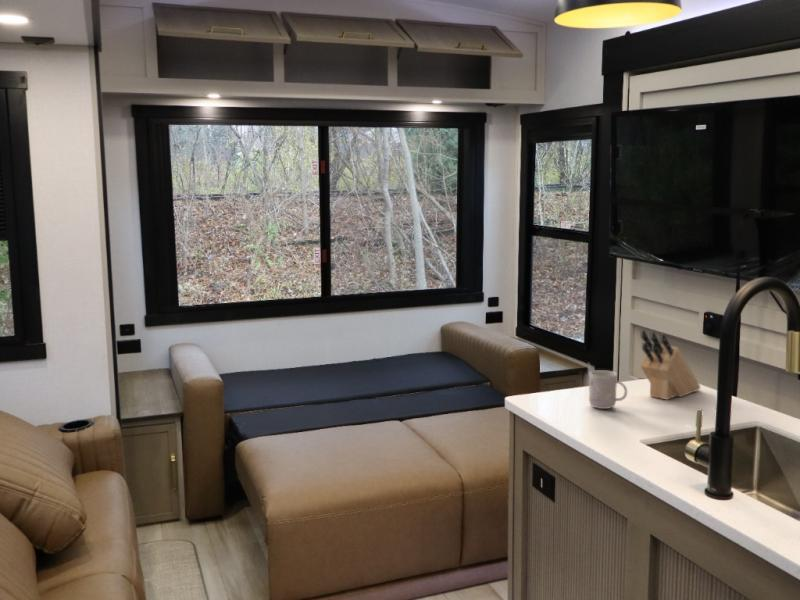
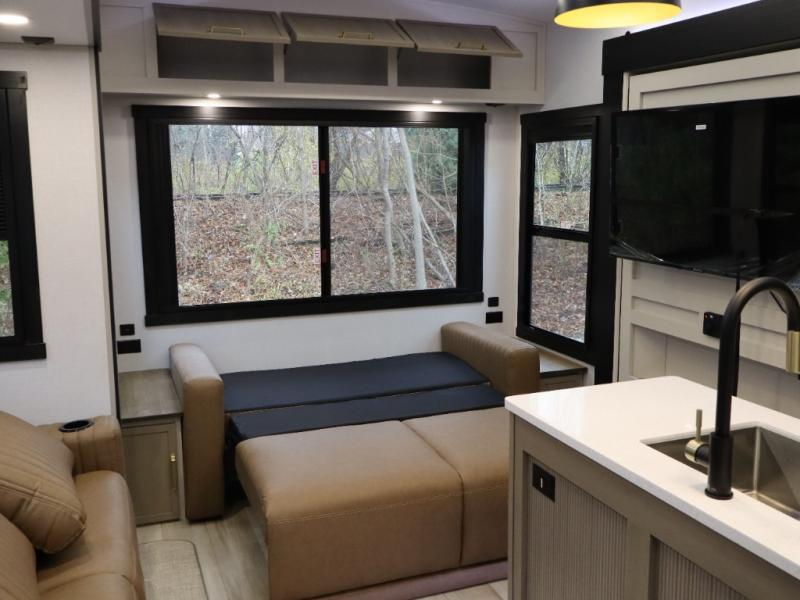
- mug (607, 386)
- knife block (668, 360)
